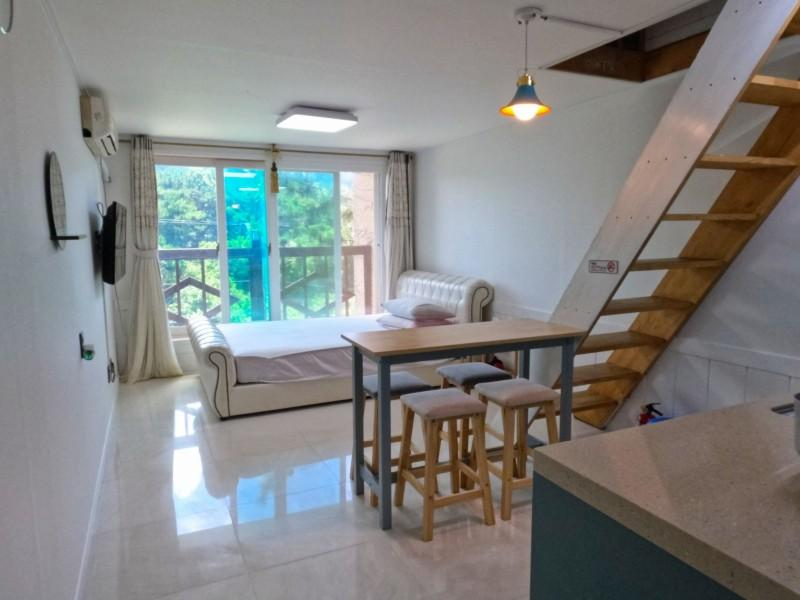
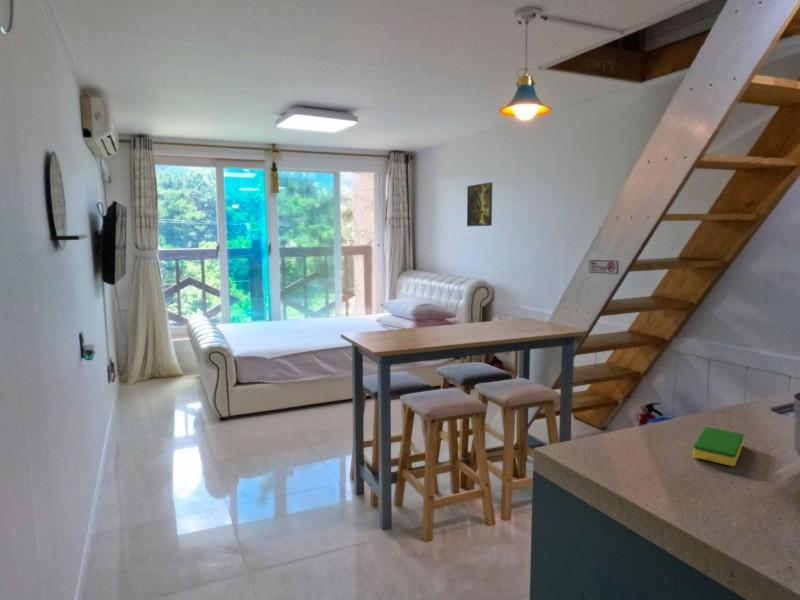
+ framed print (479, 205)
+ dish sponge (718, 445)
